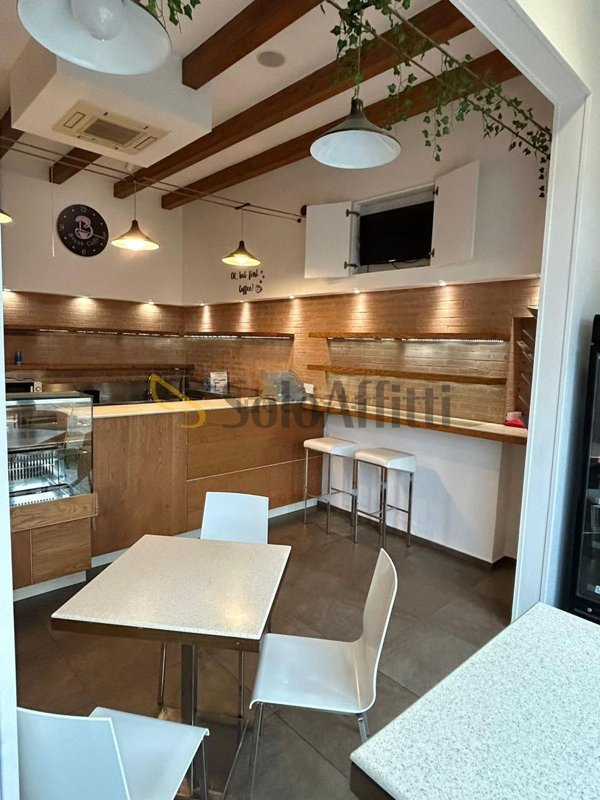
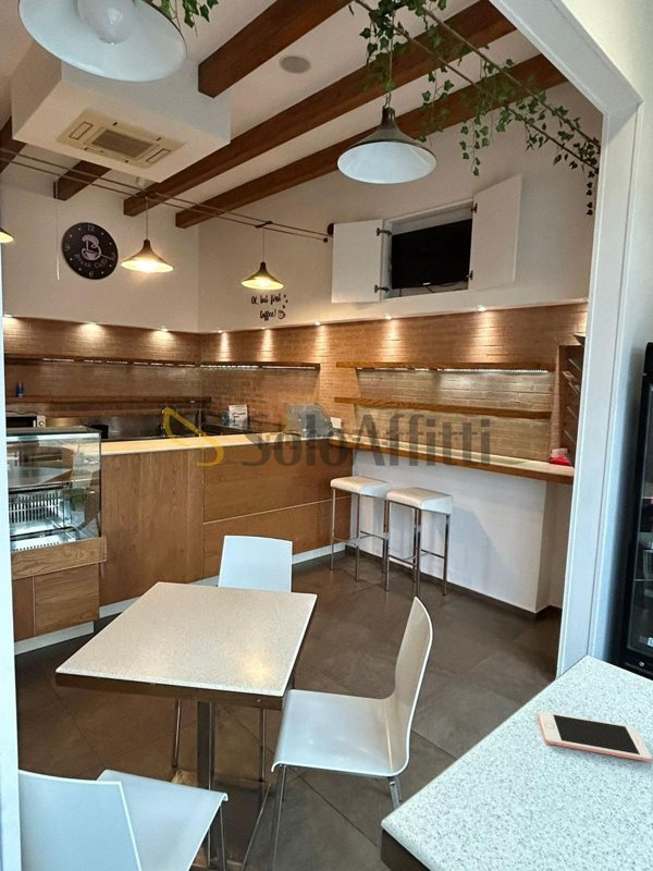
+ cell phone (591, 735)
